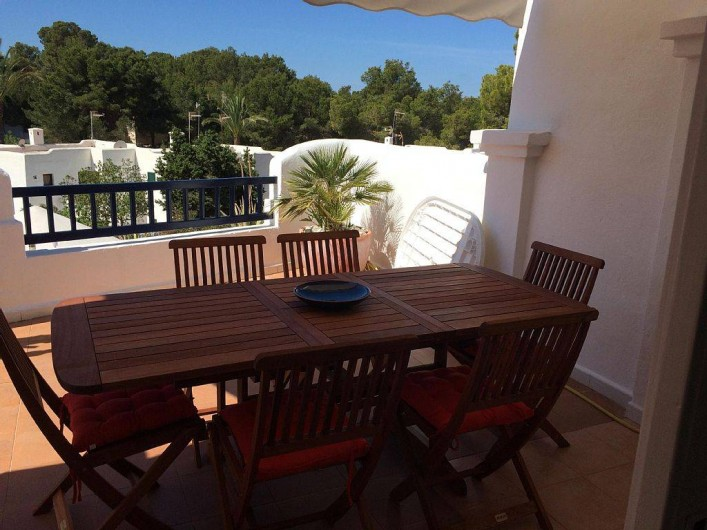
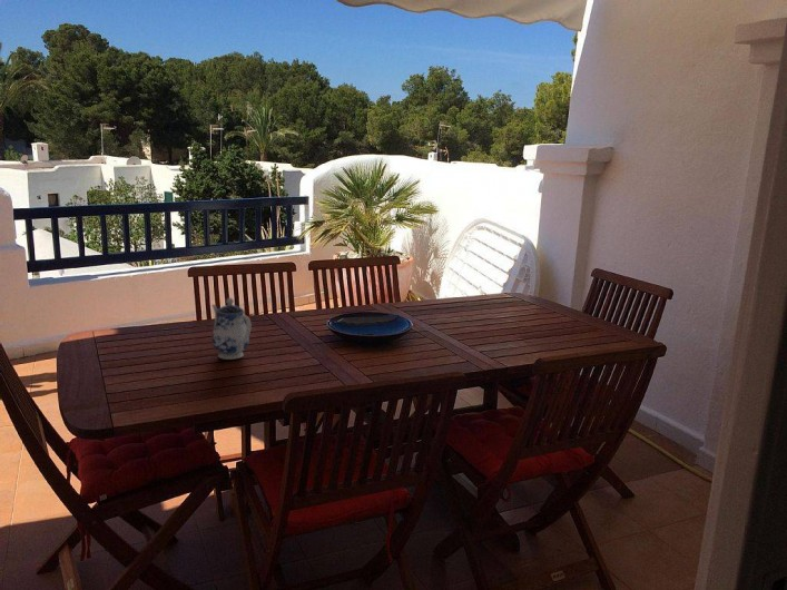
+ teapot (230, 326)
